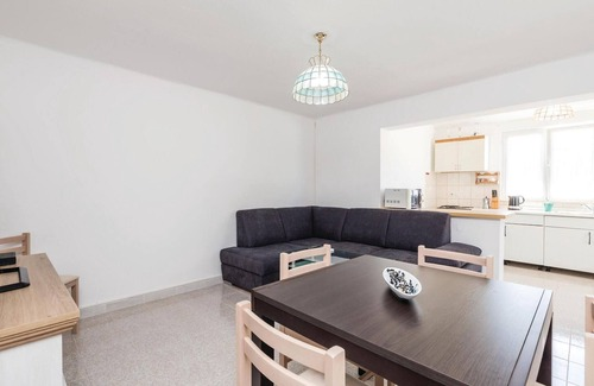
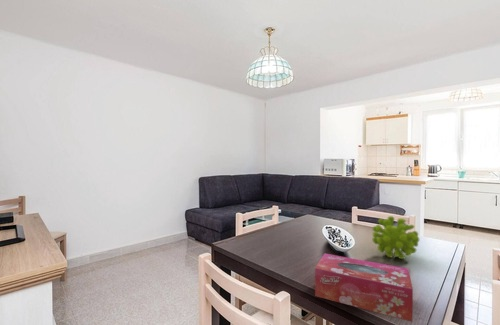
+ plant (394, 237)
+ tissue box (361, 282)
